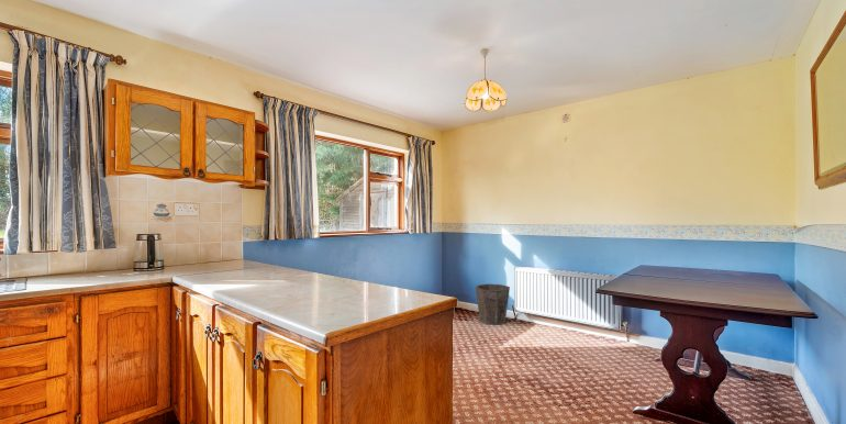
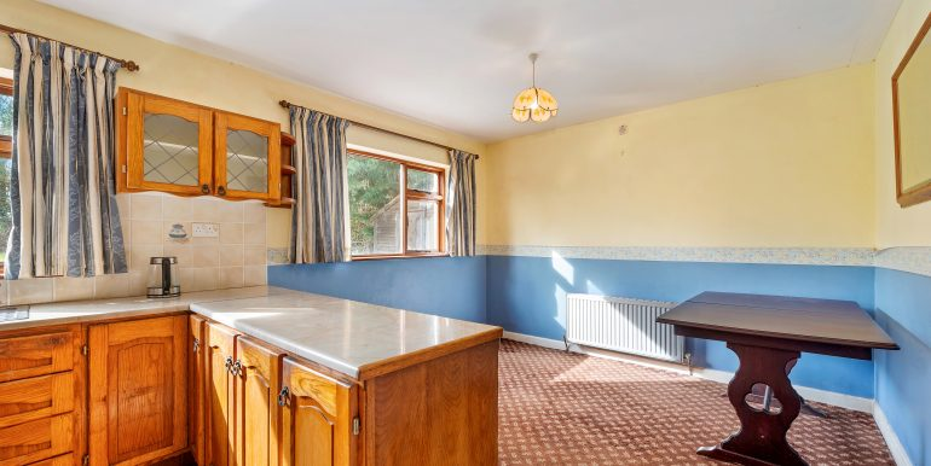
- waste bin (492, 303)
